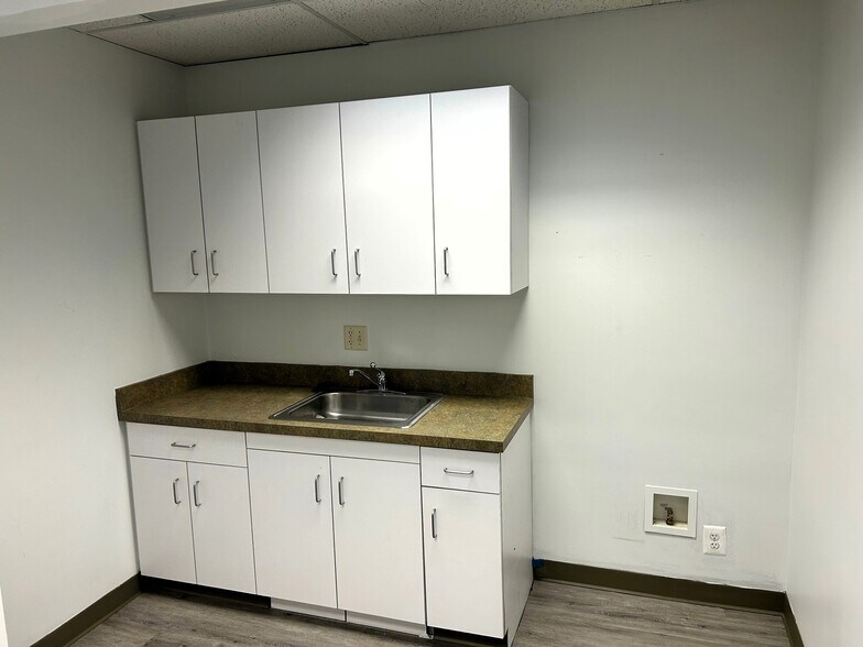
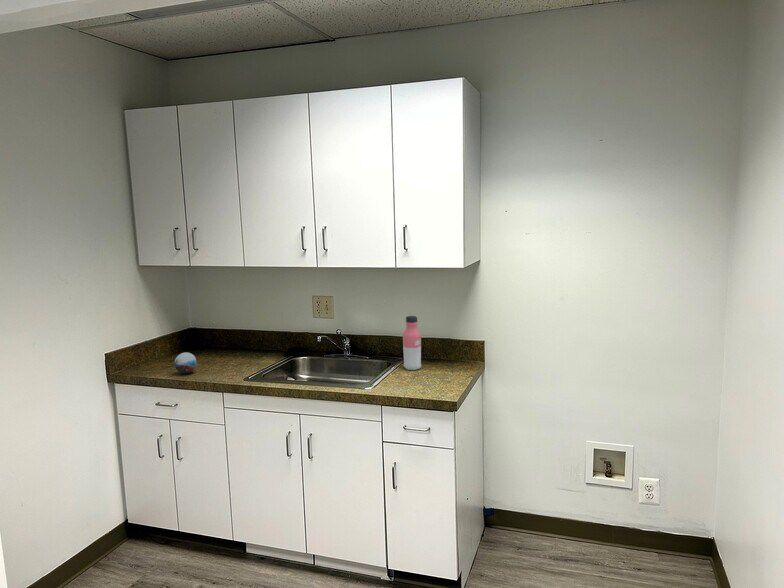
+ water bottle (411, 342)
+ decorative orb (185, 362)
